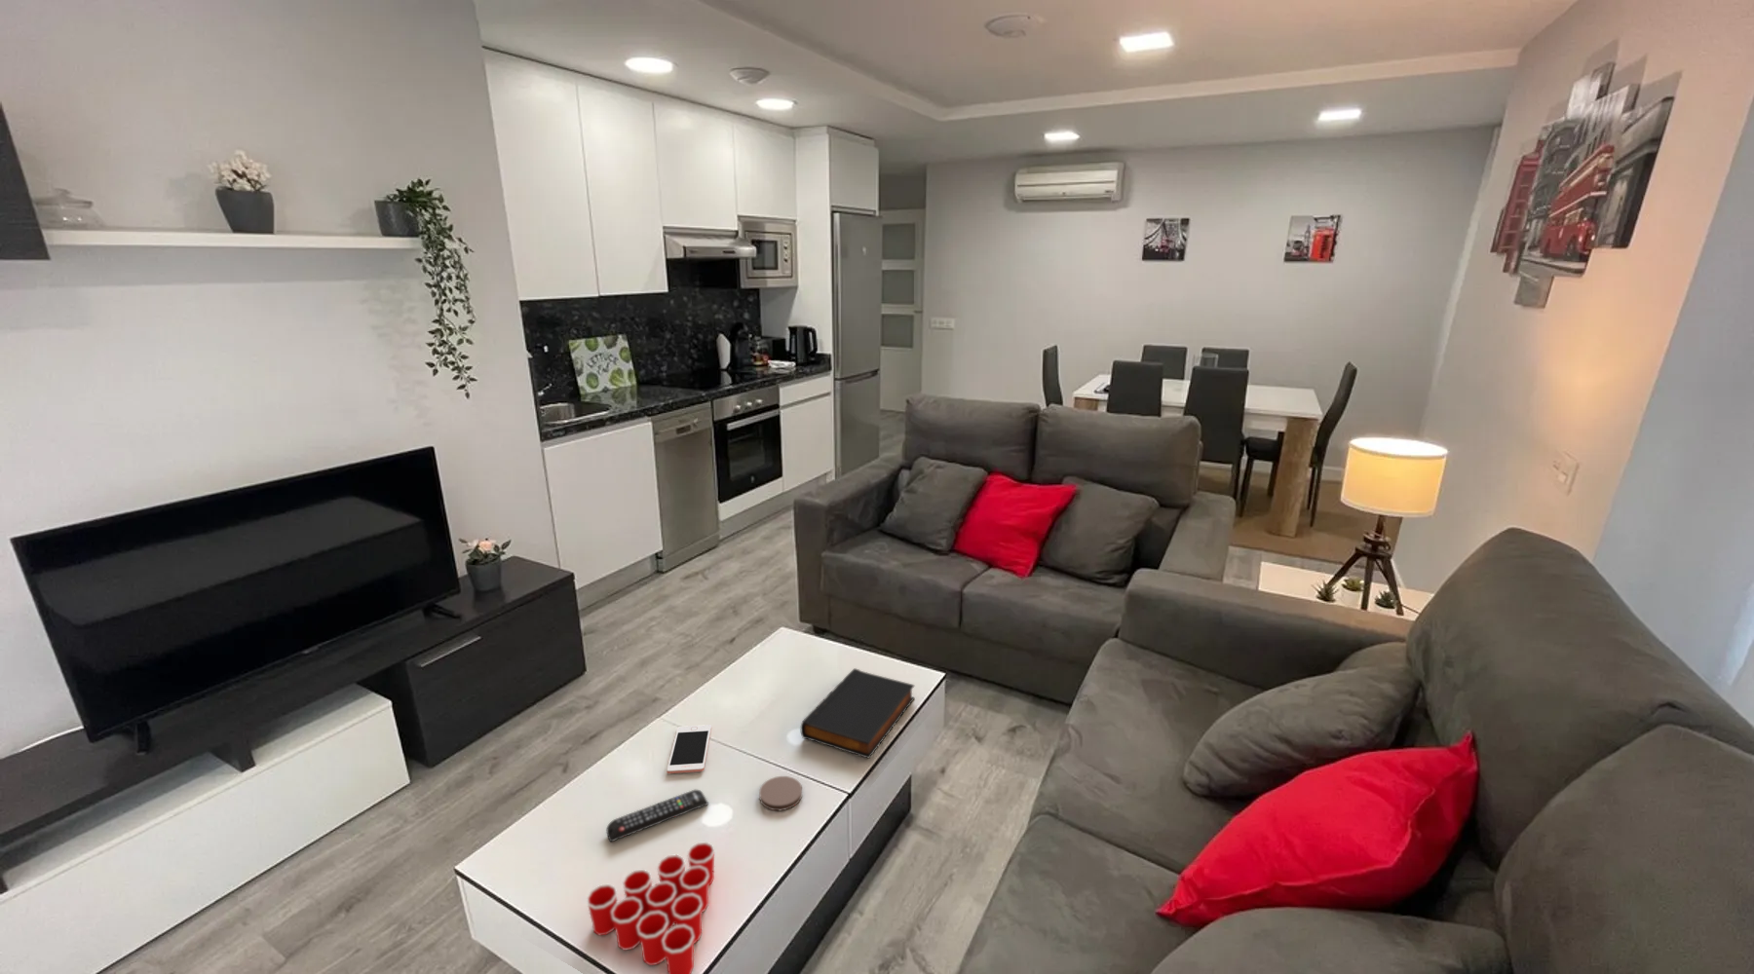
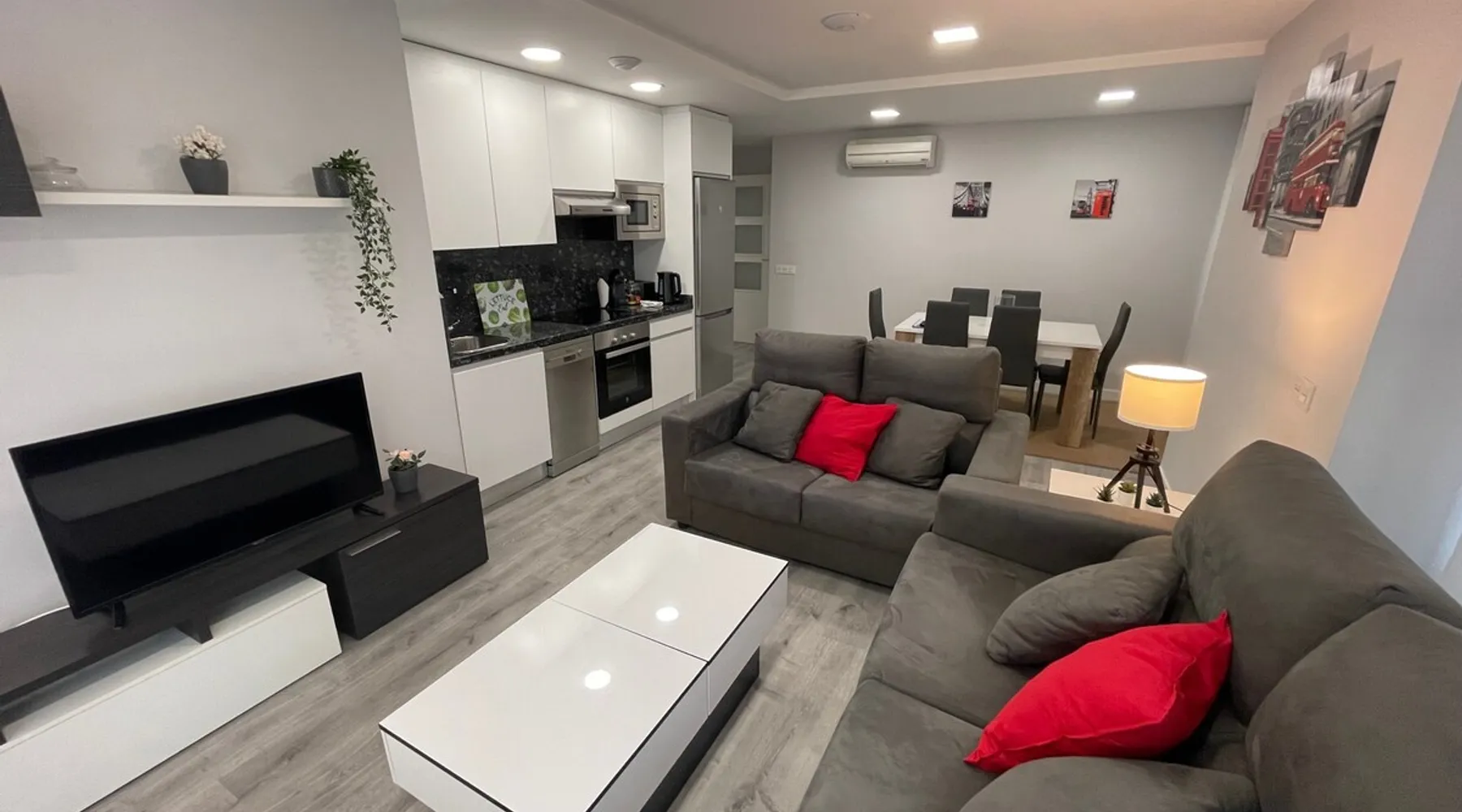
- cell phone (690, 748)
- book (859, 709)
- cup (672, 897)
- coaster (781, 793)
- remote control (659, 814)
